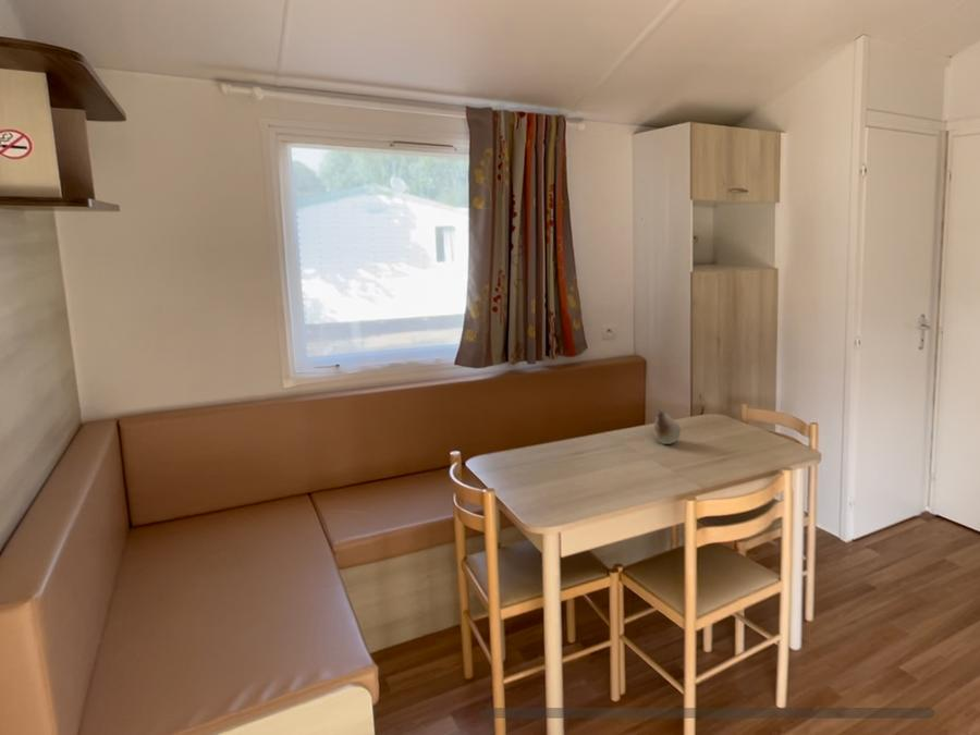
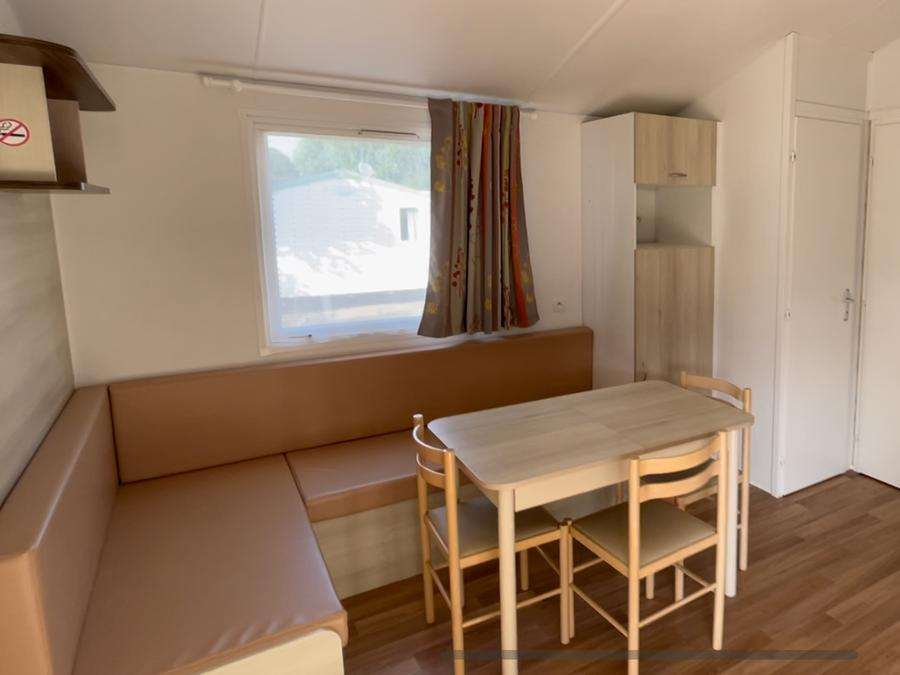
- fruit (666, 426)
